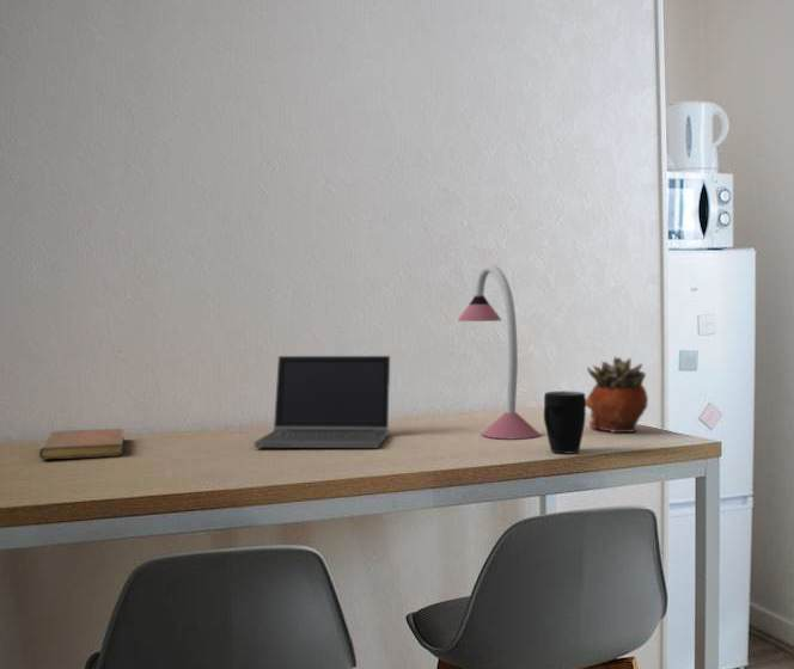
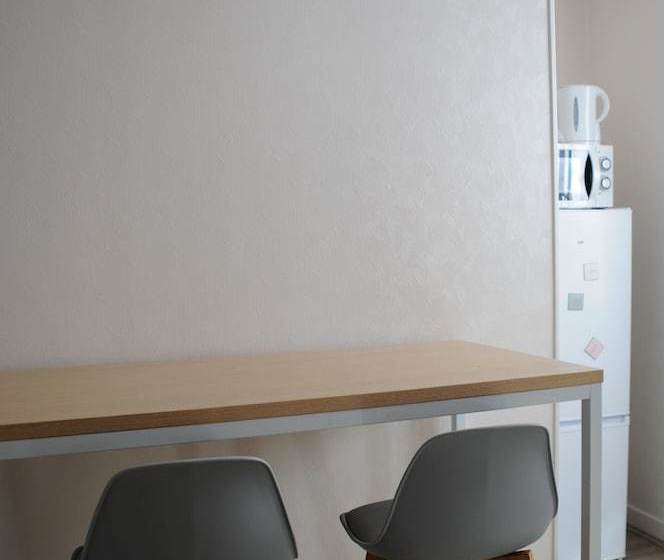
- succulent planter (612, 392)
- laptop computer (325, 399)
- desk lamp (508, 346)
- mug (560, 423)
- notebook (84, 442)
